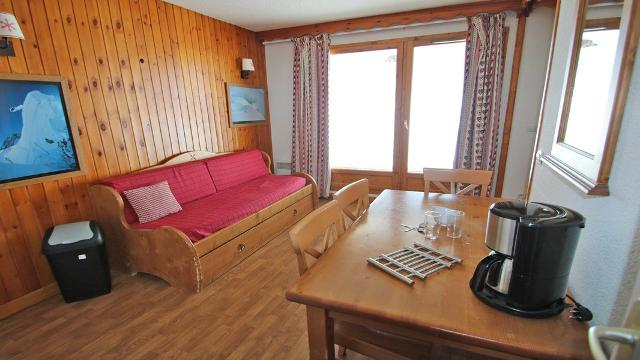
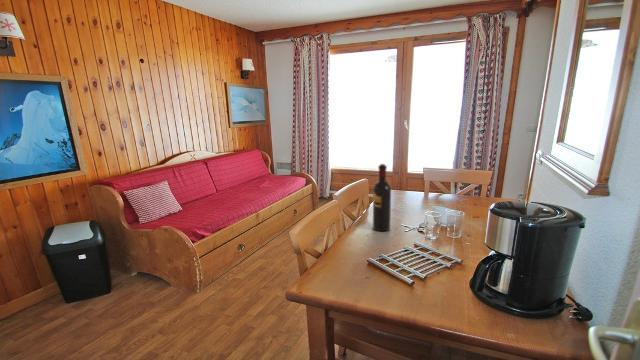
+ wine bottle (382, 196)
